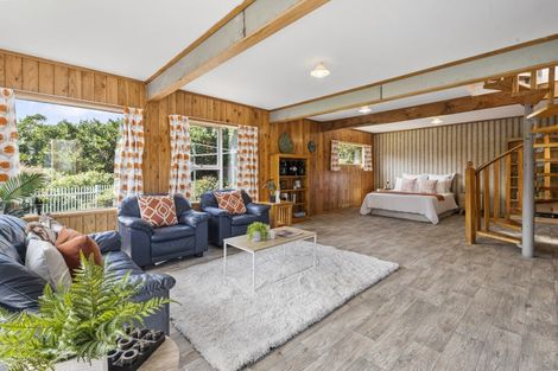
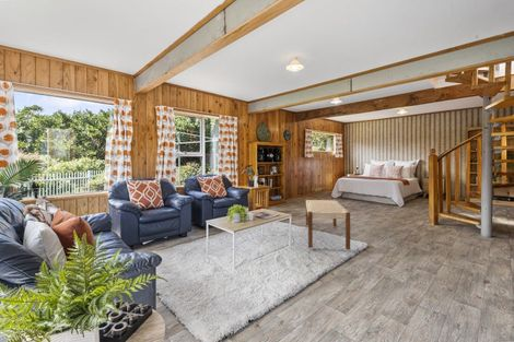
+ bench (324, 217)
